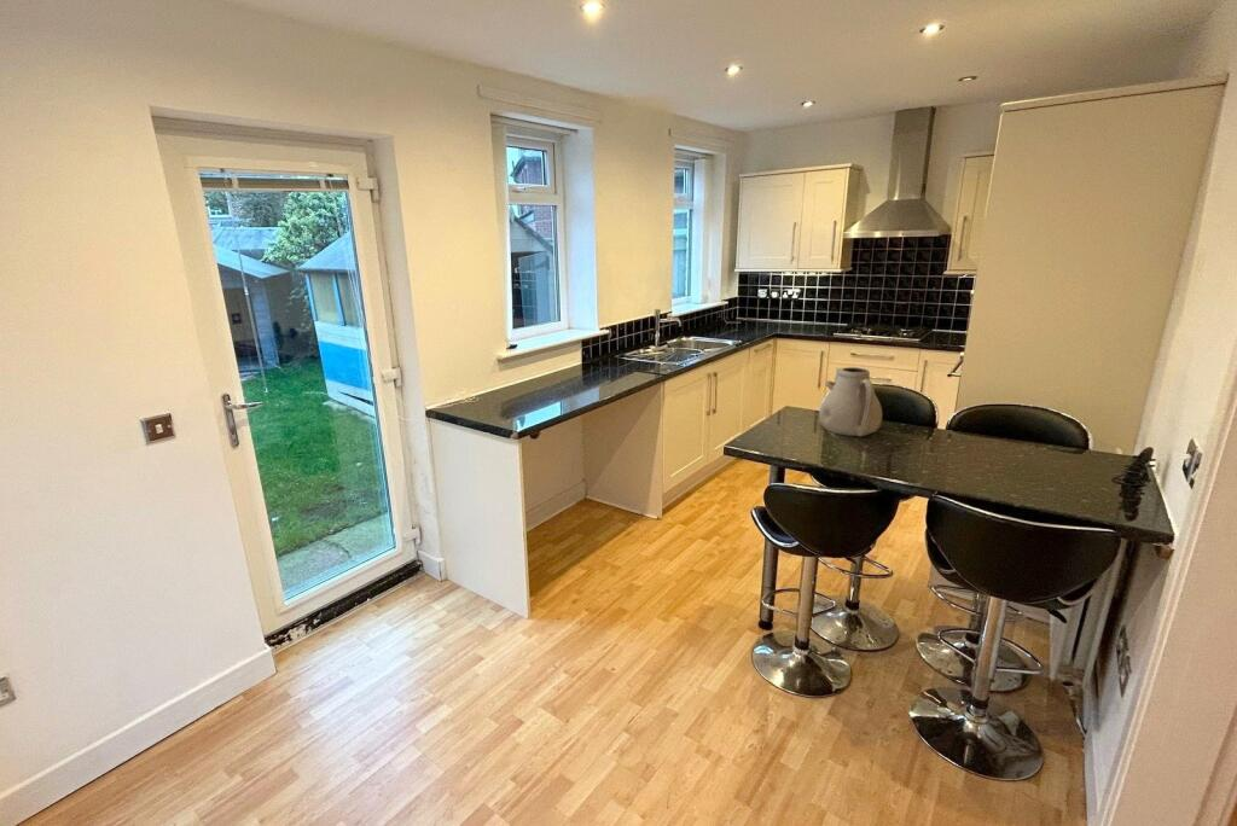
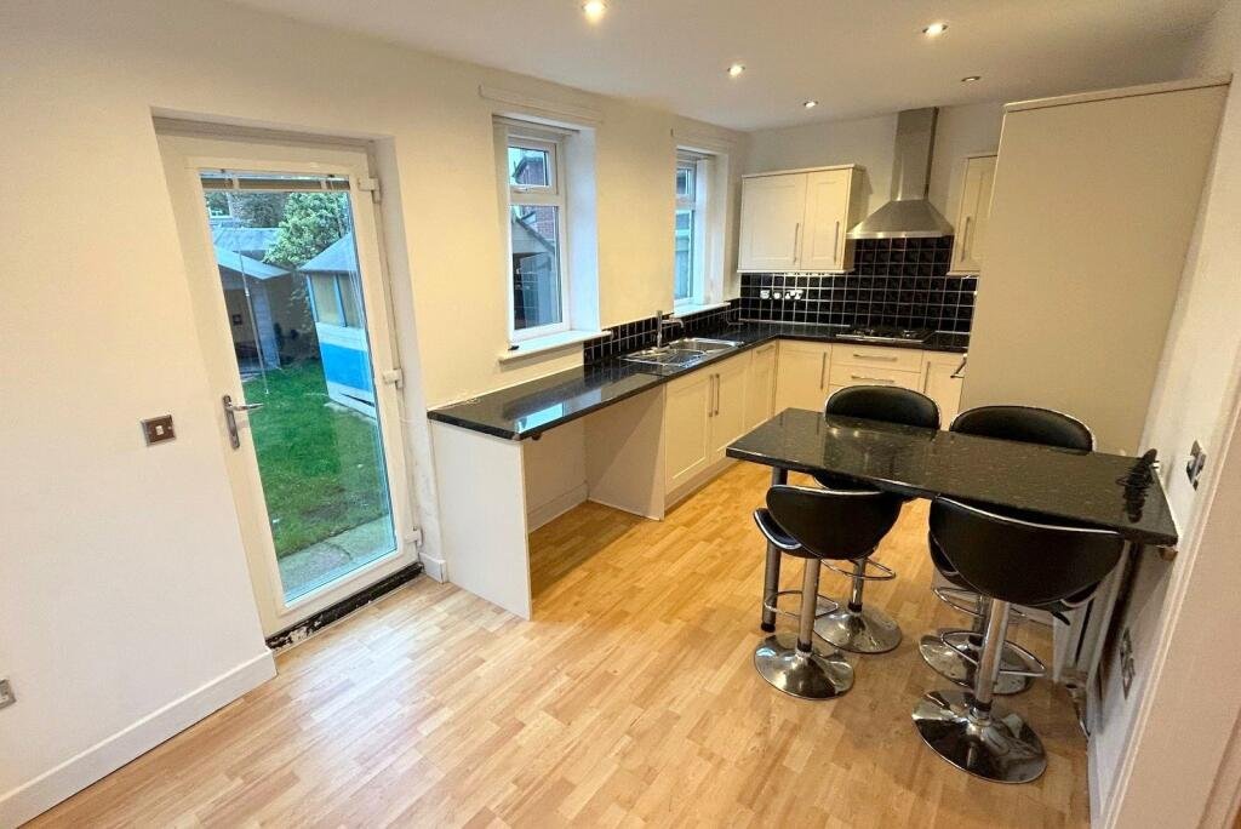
- teapot (854, 400)
